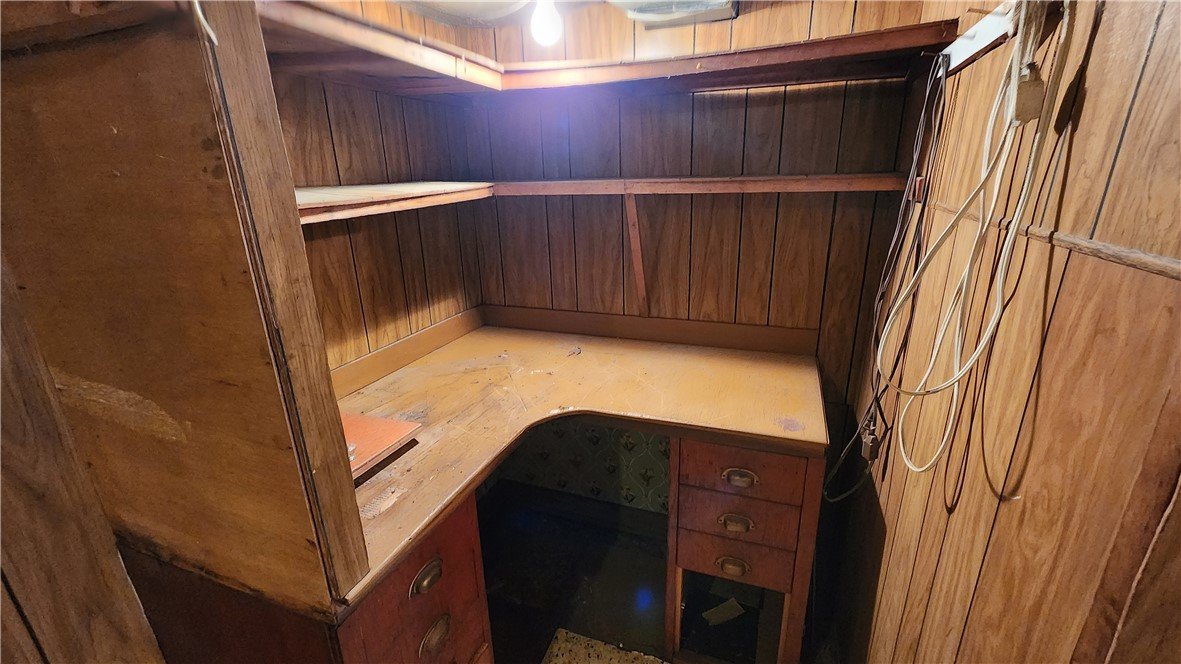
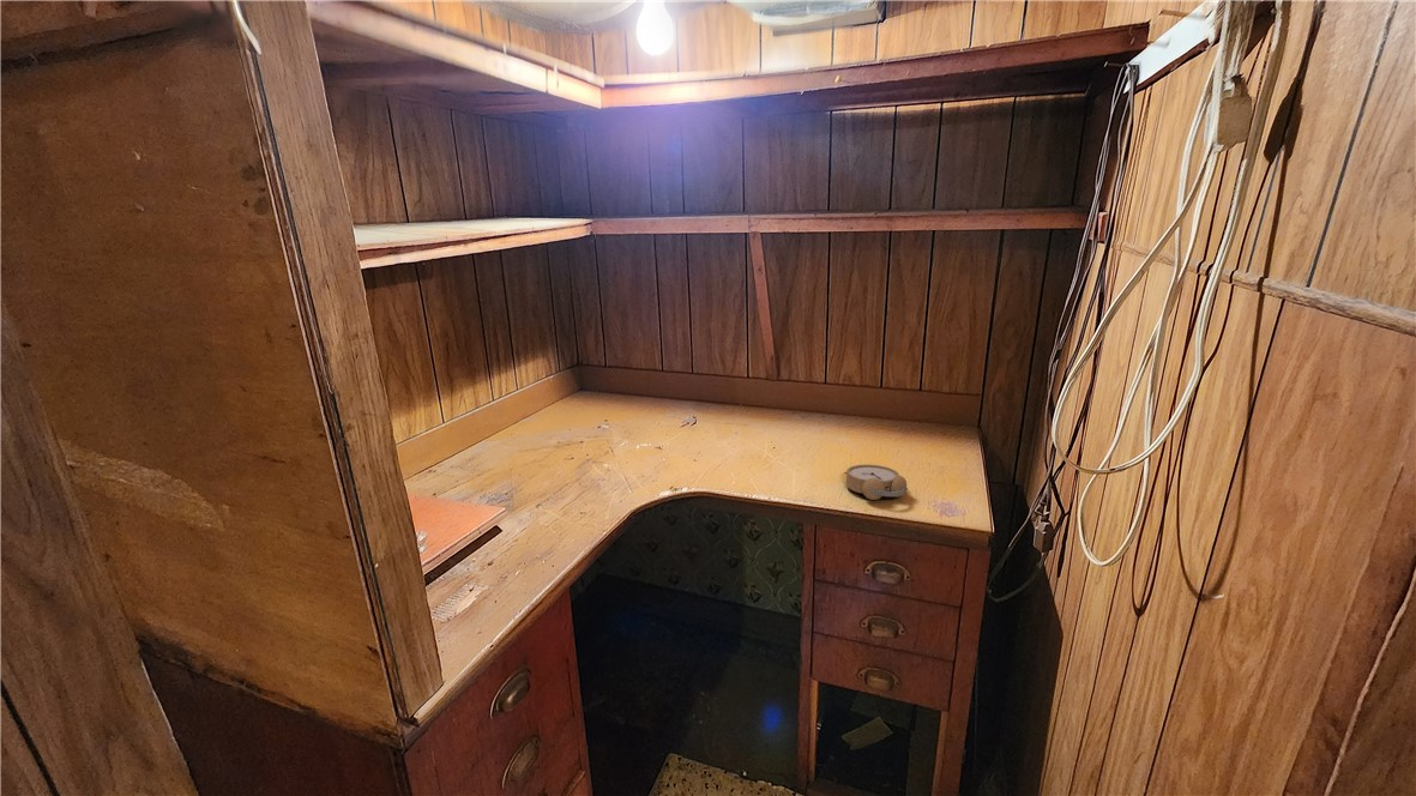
+ alarm clock (876, 481)
